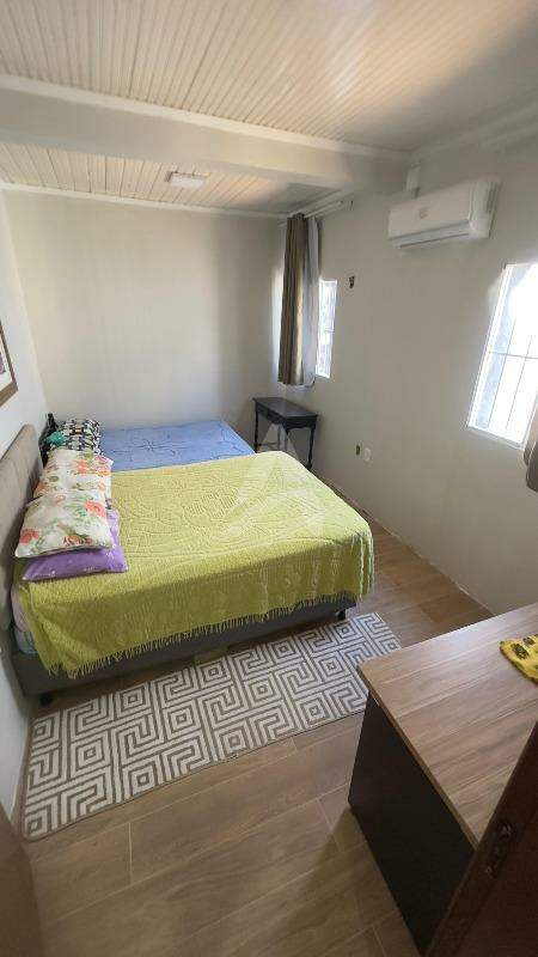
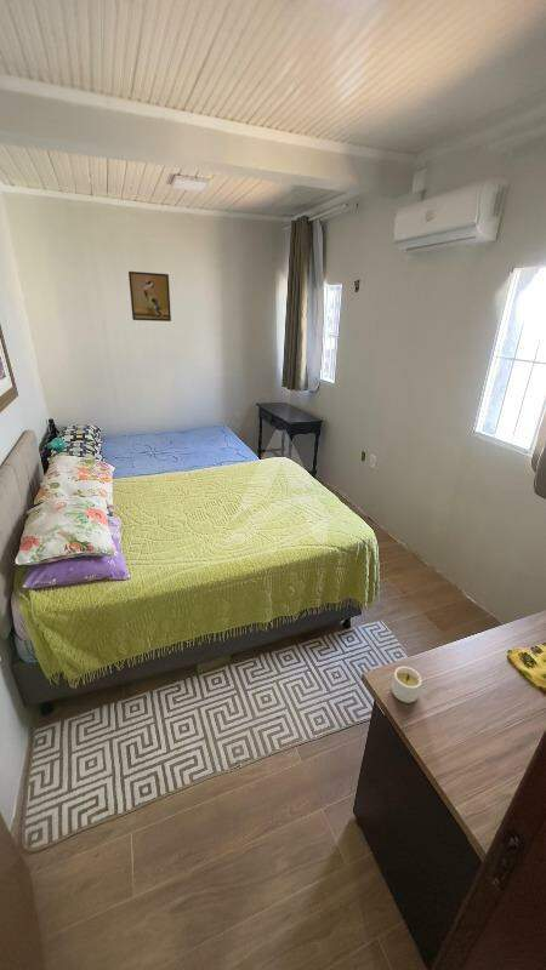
+ candle (404, 687)
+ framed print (150, 297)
